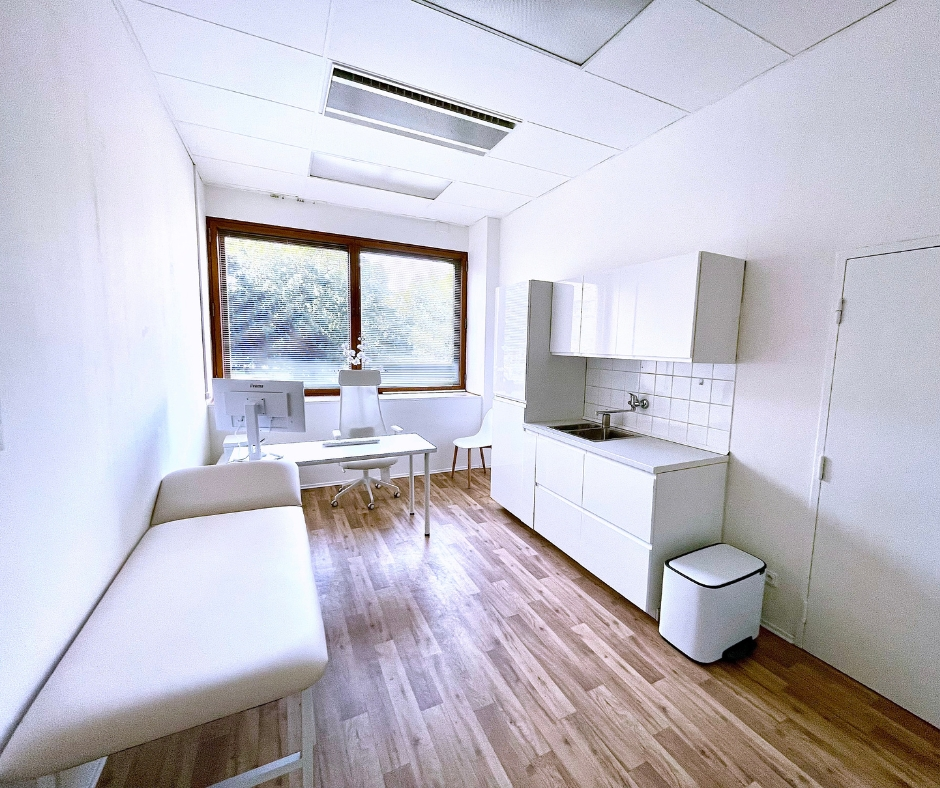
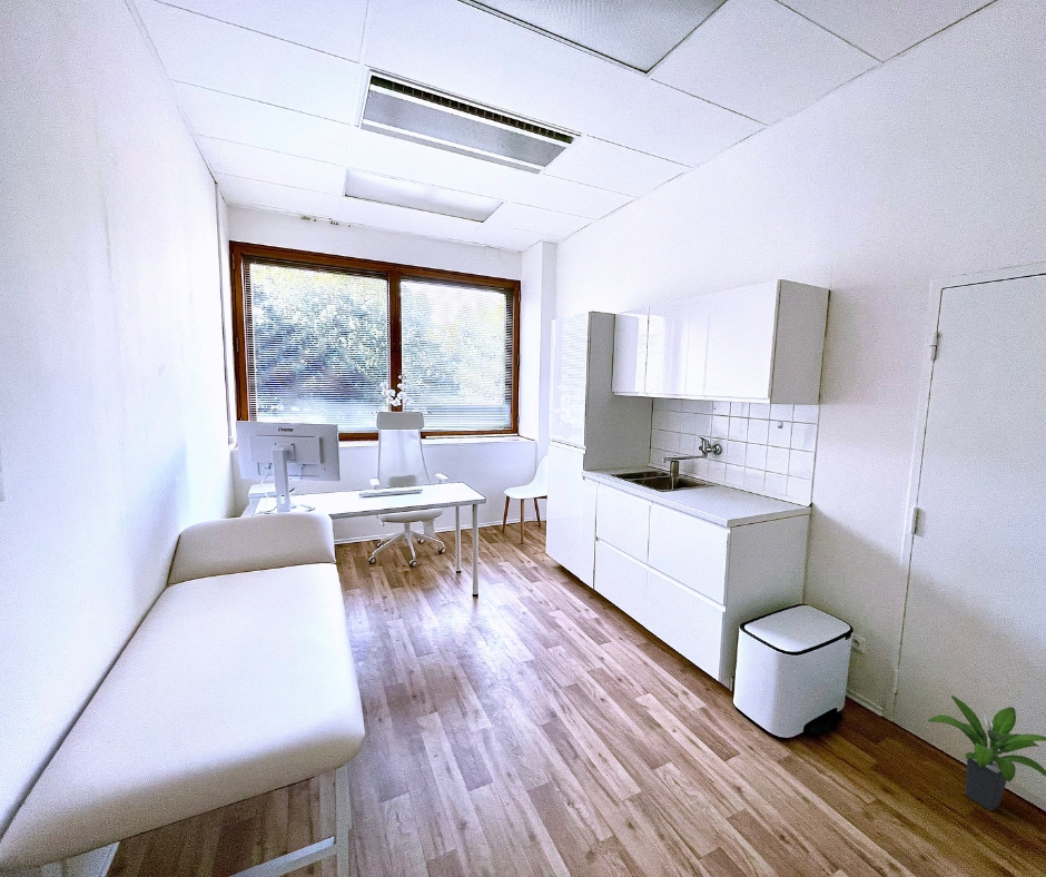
+ potted plant (987, 756)
